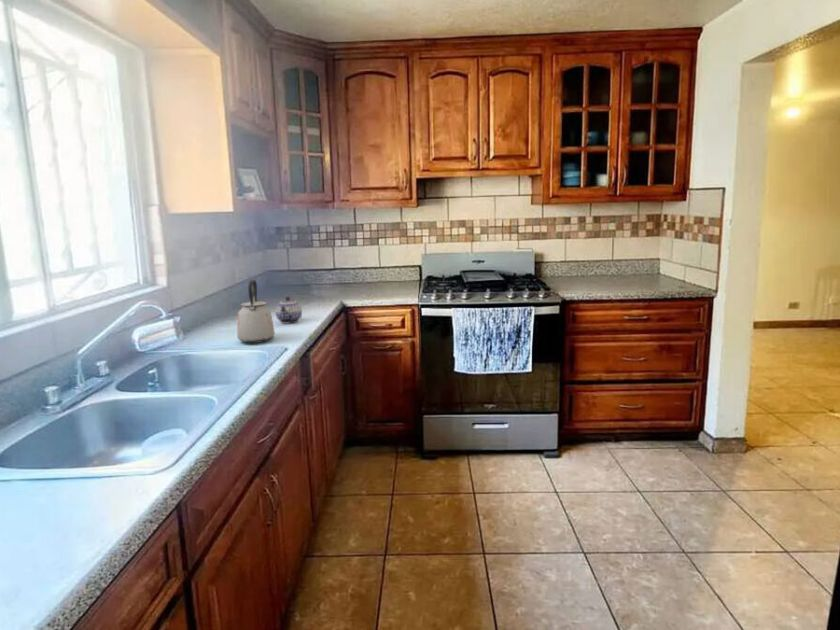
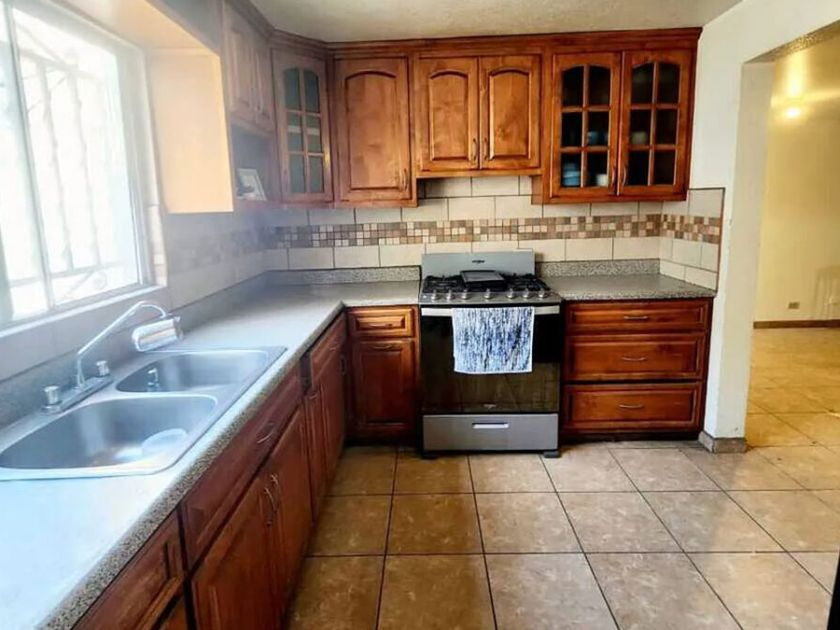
- kettle (255, 309)
- teapot (288, 309)
